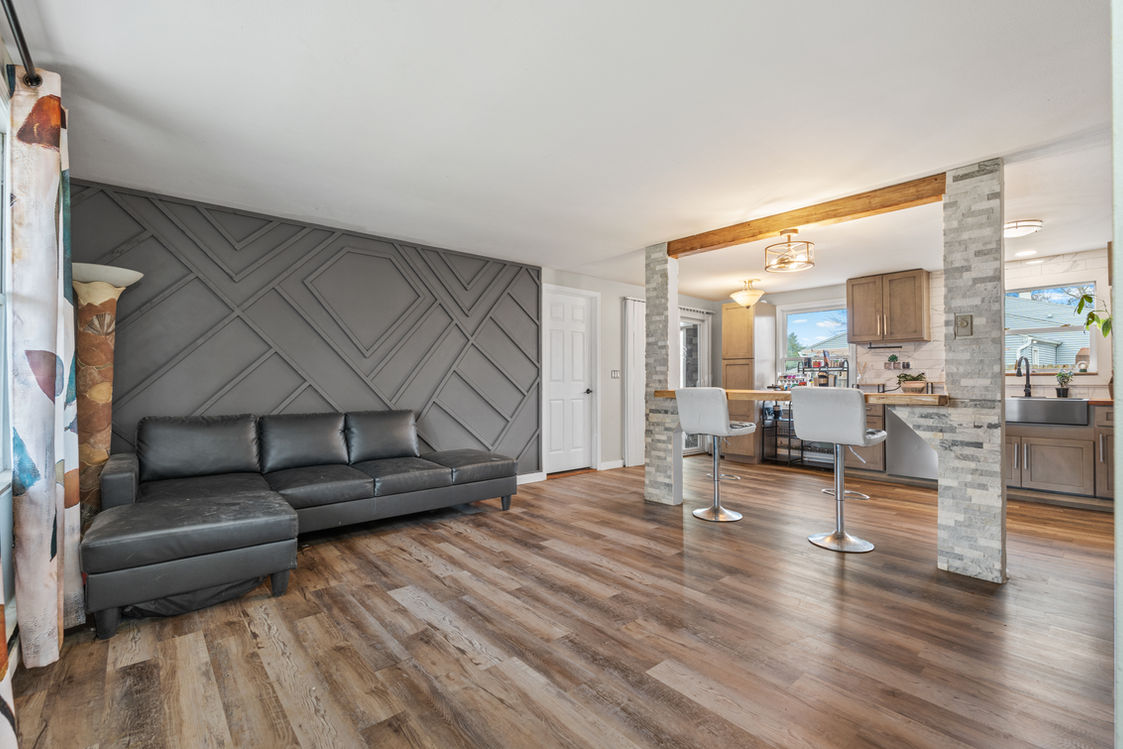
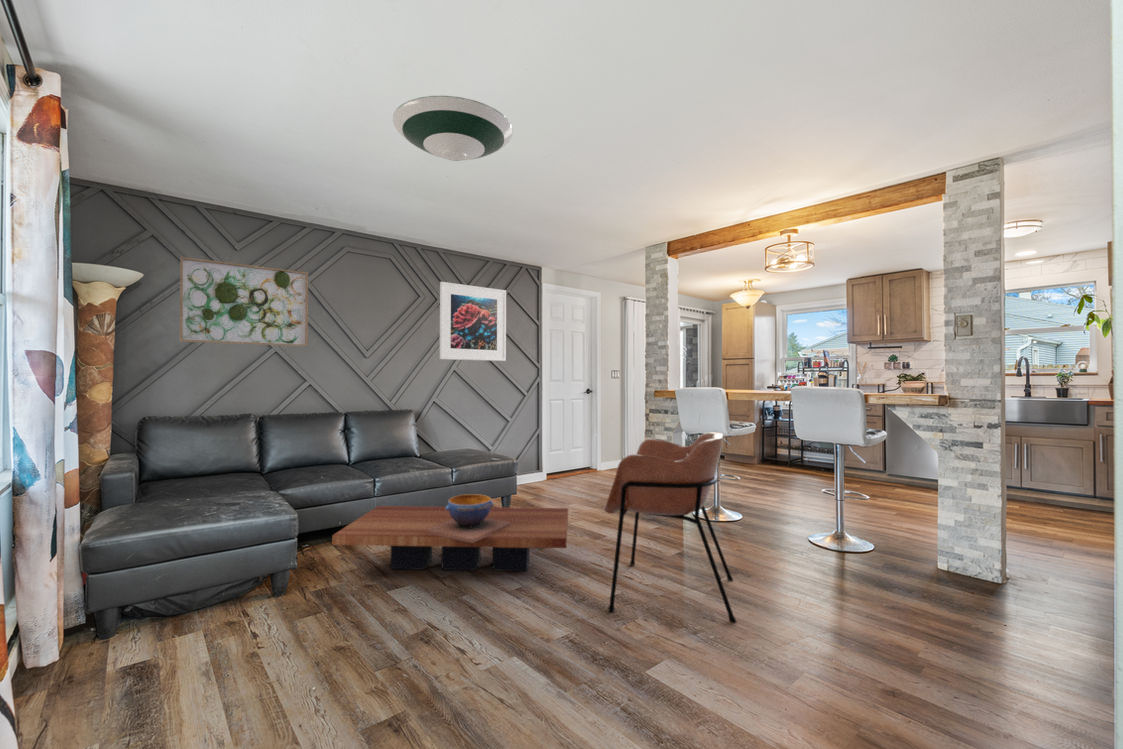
+ coffee table (461, 542)
+ decorative bowl (469, 513)
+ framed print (474, 323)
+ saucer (454, 142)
+ armchair (668, 511)
+ wall art (248, 304)
